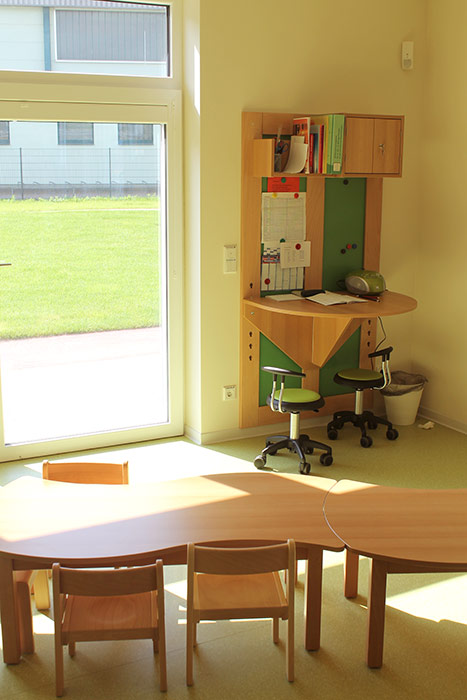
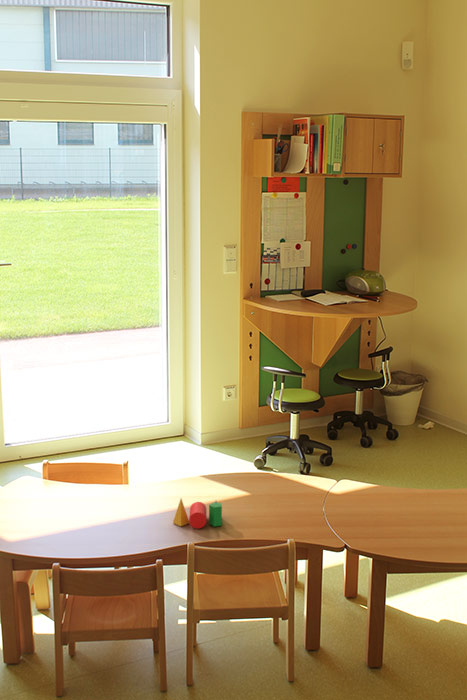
+ toy blocks (197, 509)
